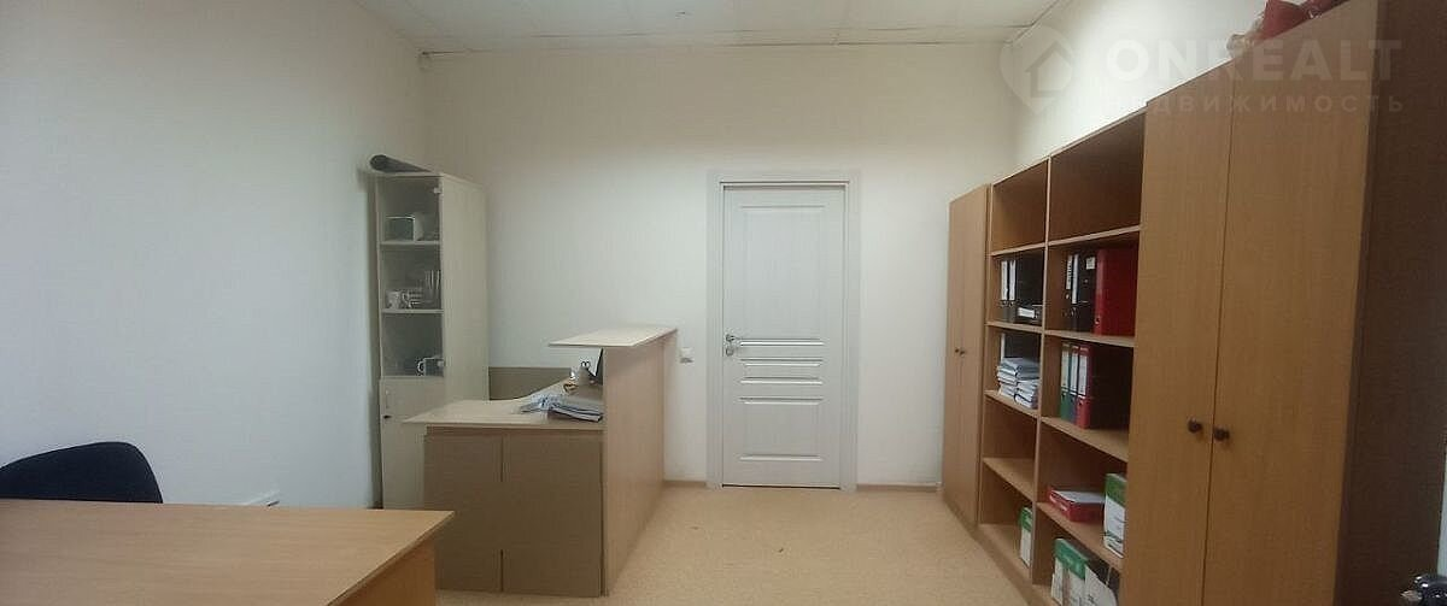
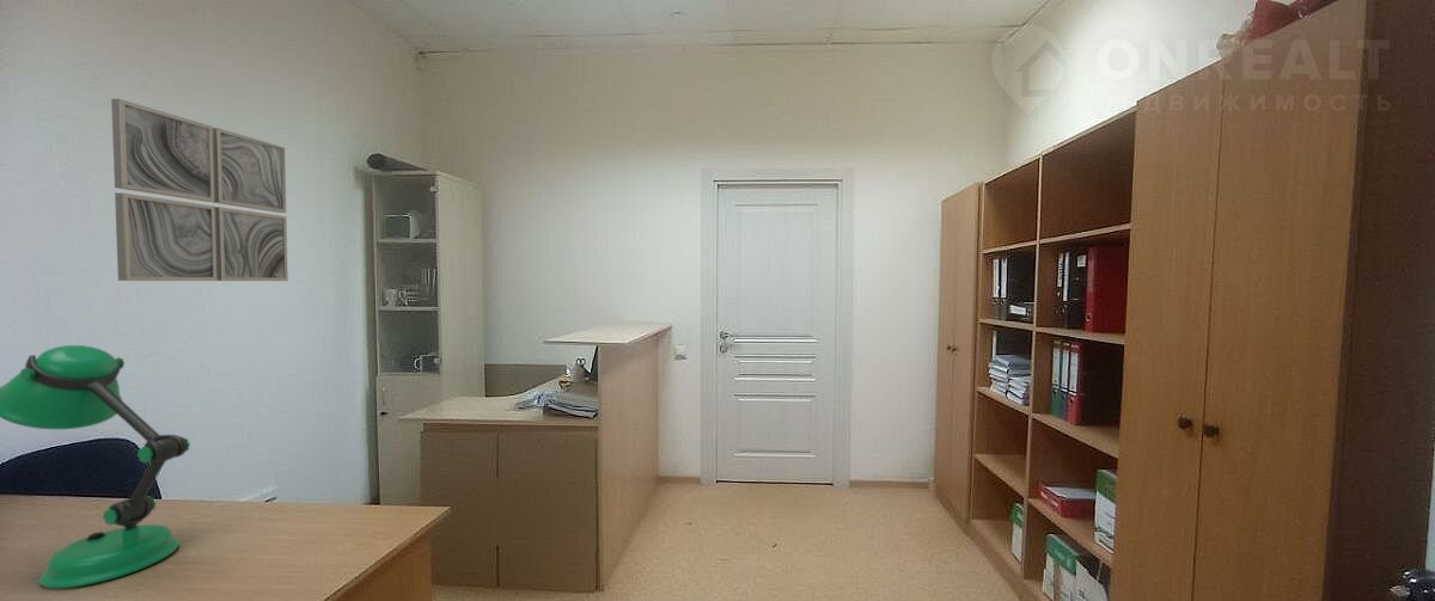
+ wall art (213, 206)
+ desk lamp (93, 424)
